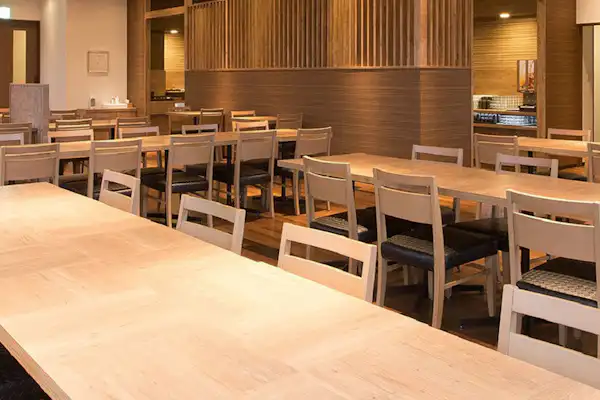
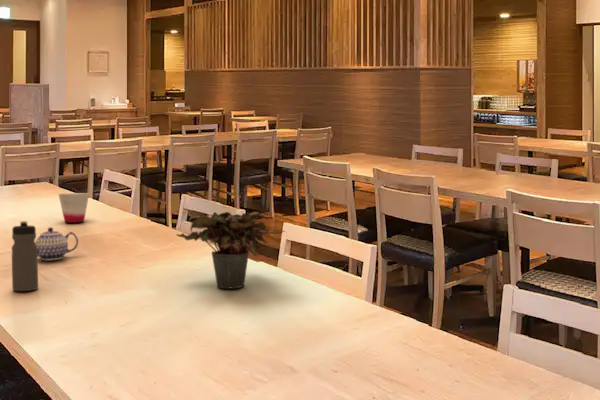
+ teapot (51, 243)
+ water bottle (24, 255)
+ cup (74, 207)
+ potted plant (231, 248)
